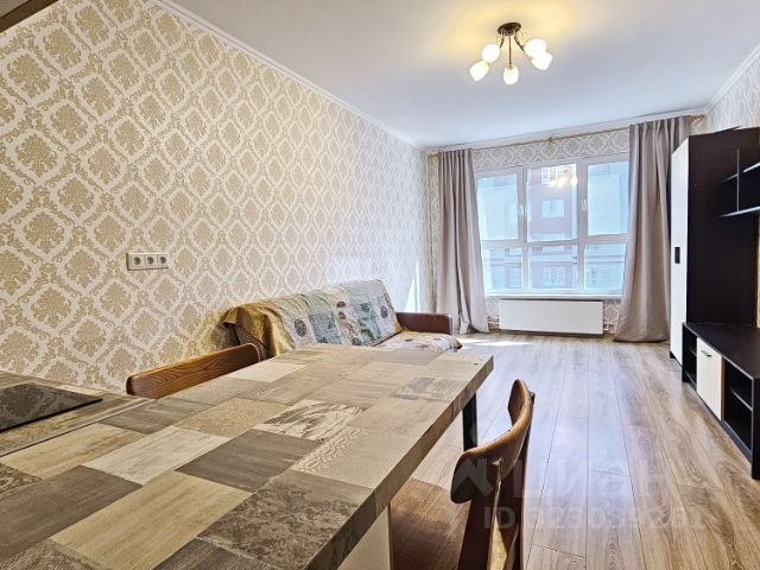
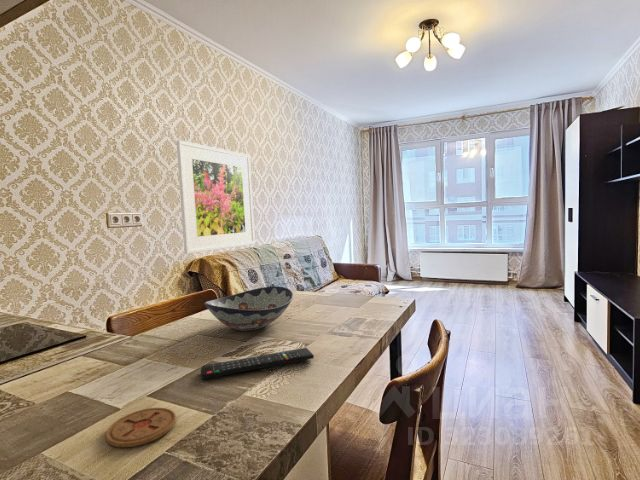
+ decorative bowl (251, 310)
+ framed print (220, 198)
+ remote control (258, 363)
+ coaster (142, 425)
